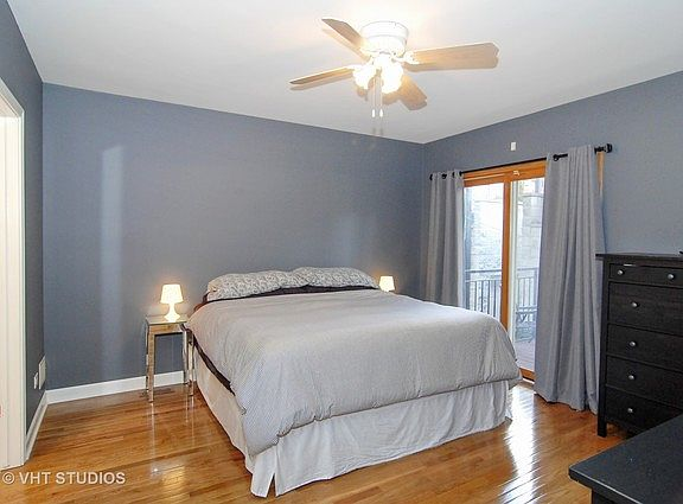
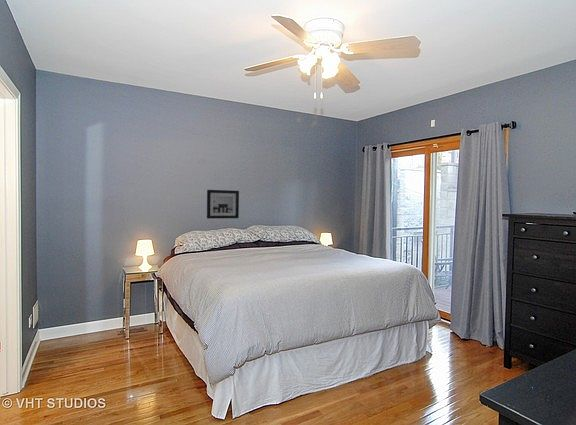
+ wall art (223, 204)
